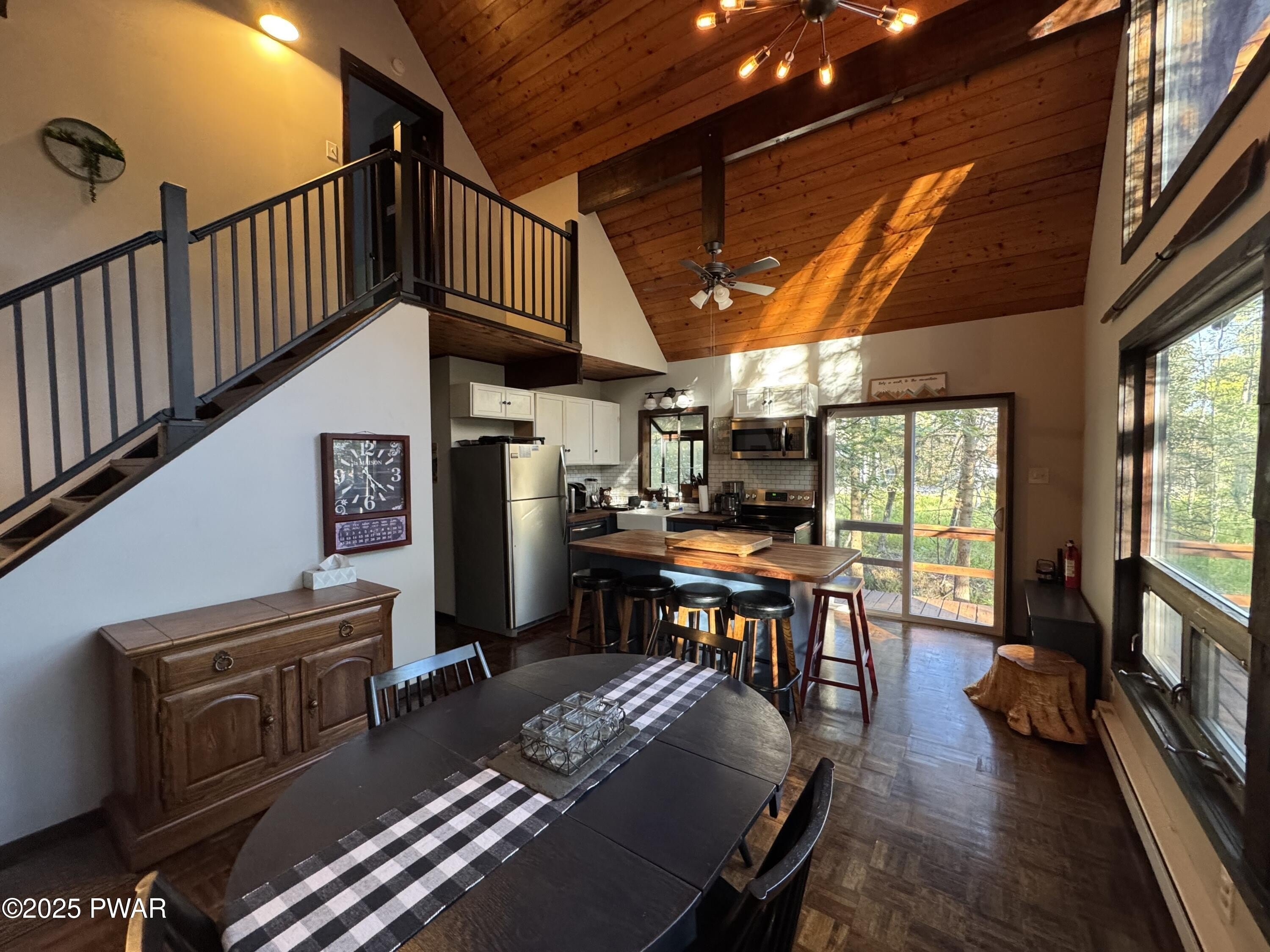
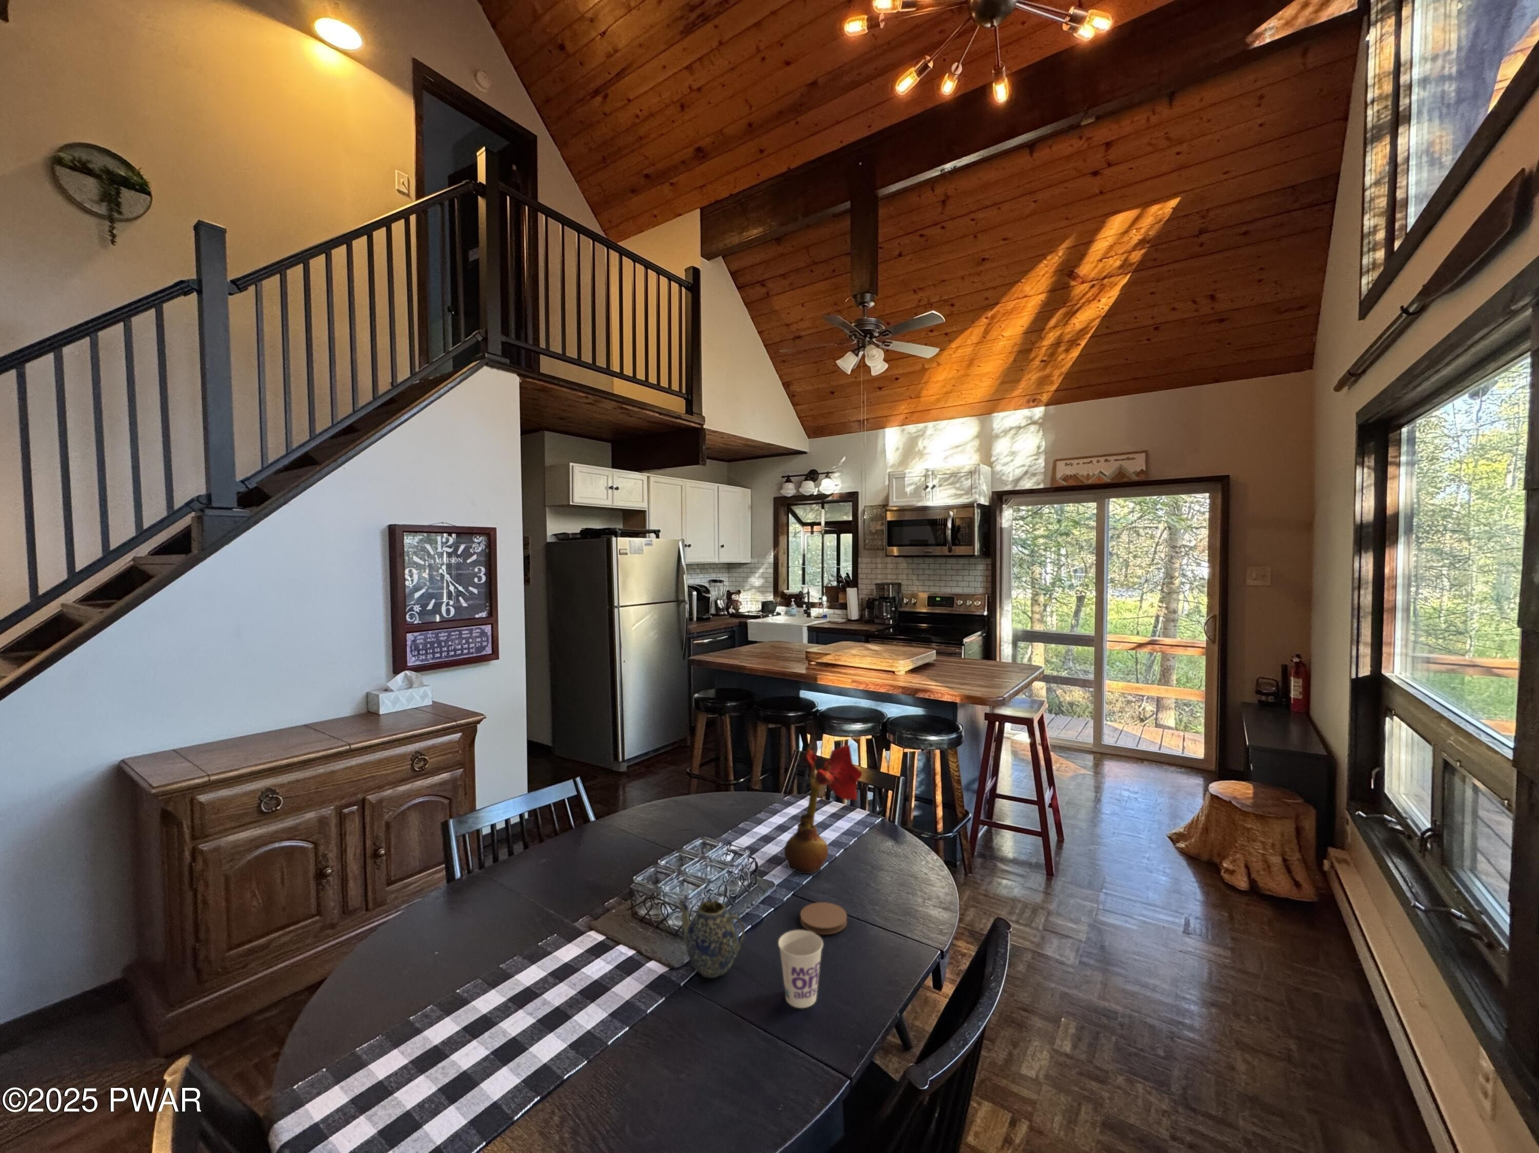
+ flower (817, 804)
+ teapot (710, 935)
+ coaster (823, 917)
+ cup (801, 970)
